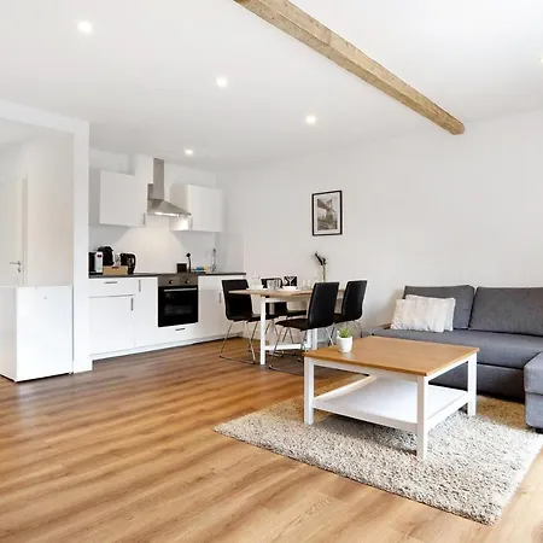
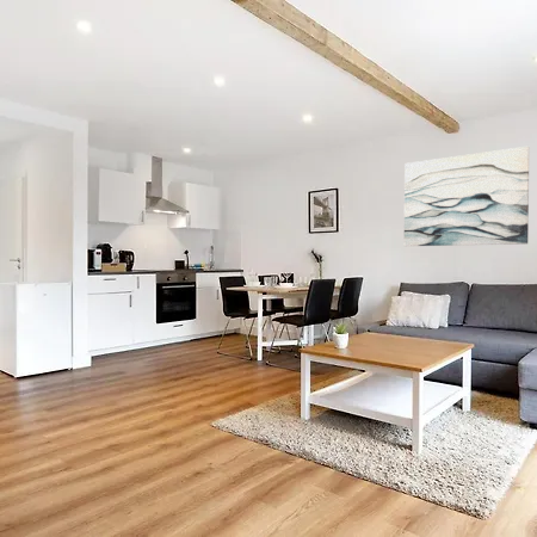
+ wall art (461, 200)
